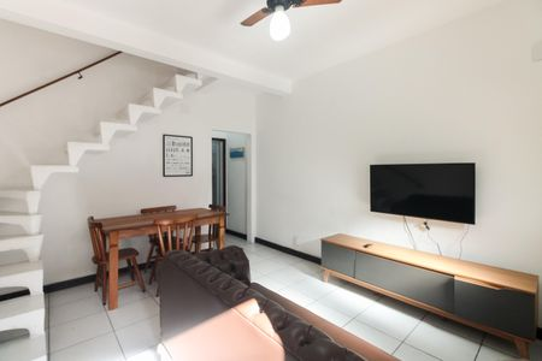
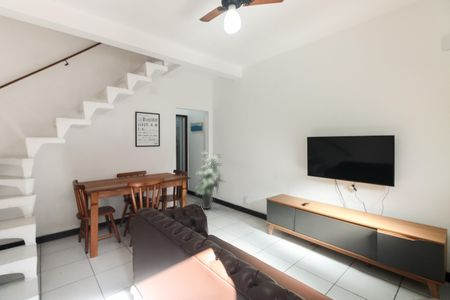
+ indoor plant (208, 179)
